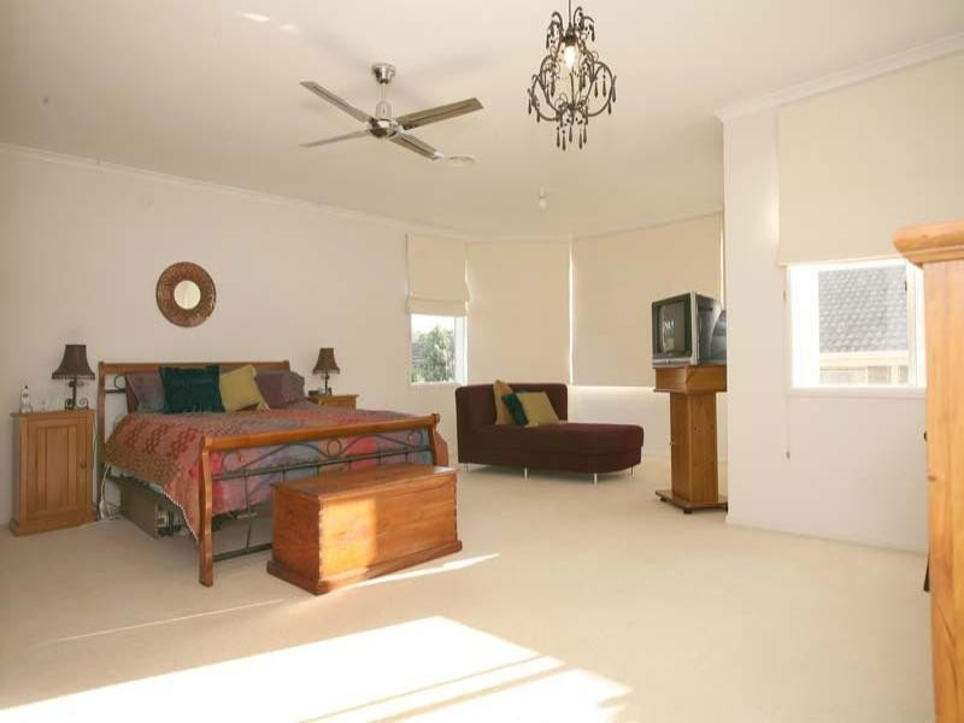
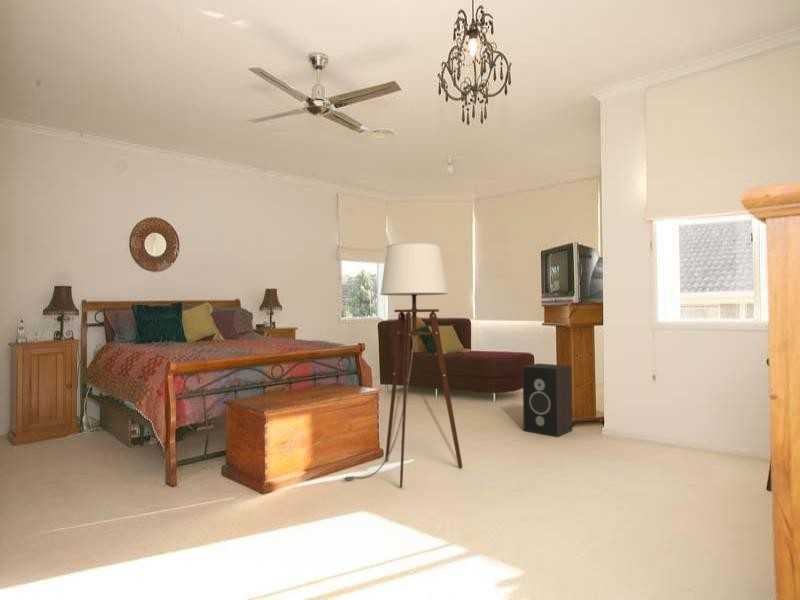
+ speaker (547, 398)
+ floor lamp (399, 359)
